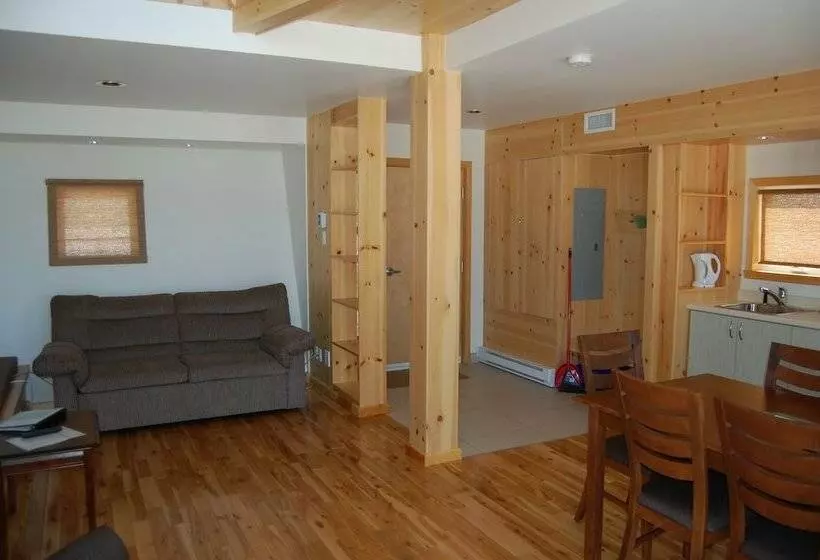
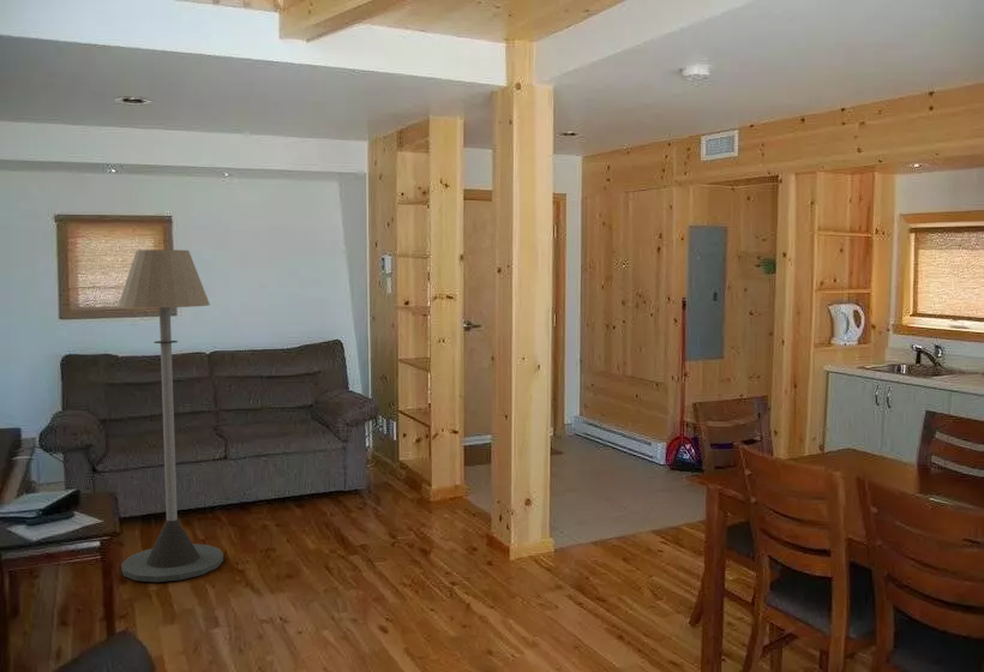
+ floor lamp (168, 409)
